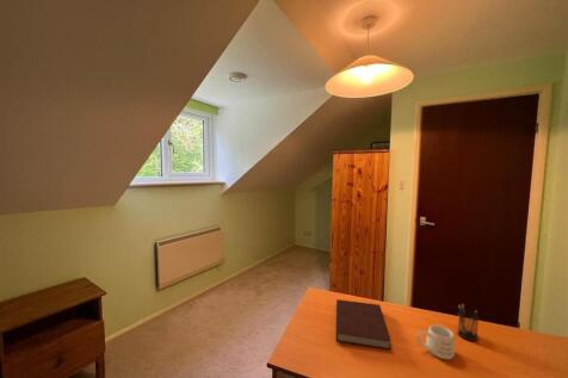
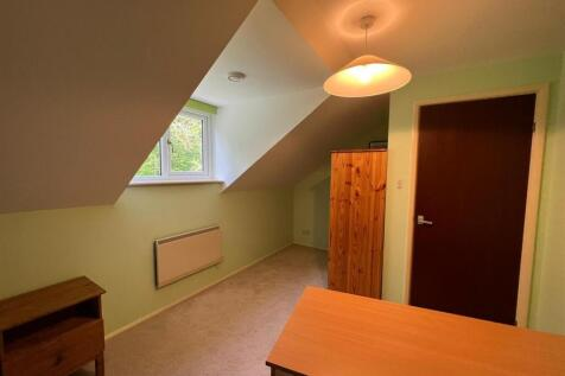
- notebook (359, 321)
- pencil holder (468, 320)
- mug (436, 340)
